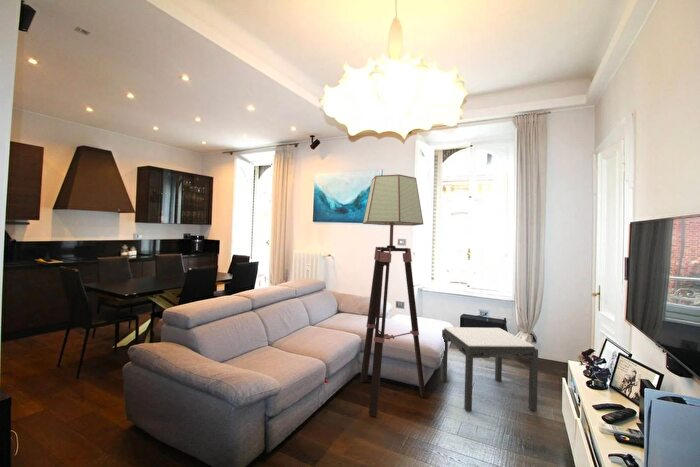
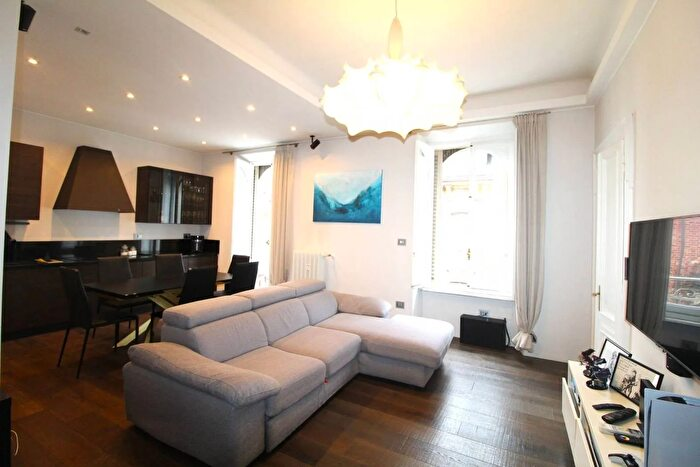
- floor lamp (387, 286)
- side table (485, 357)
